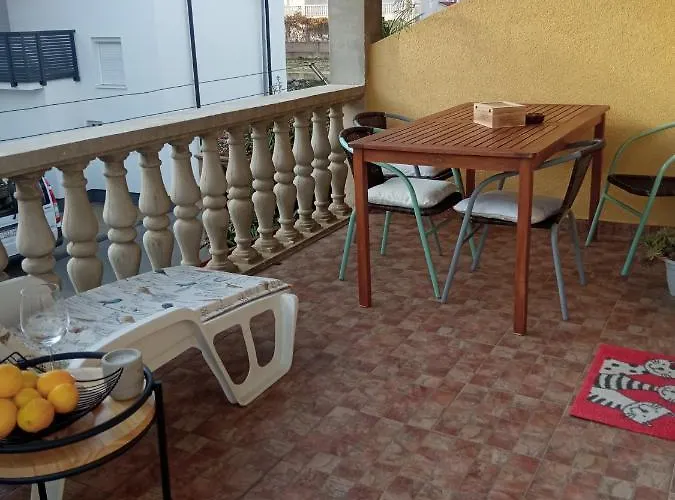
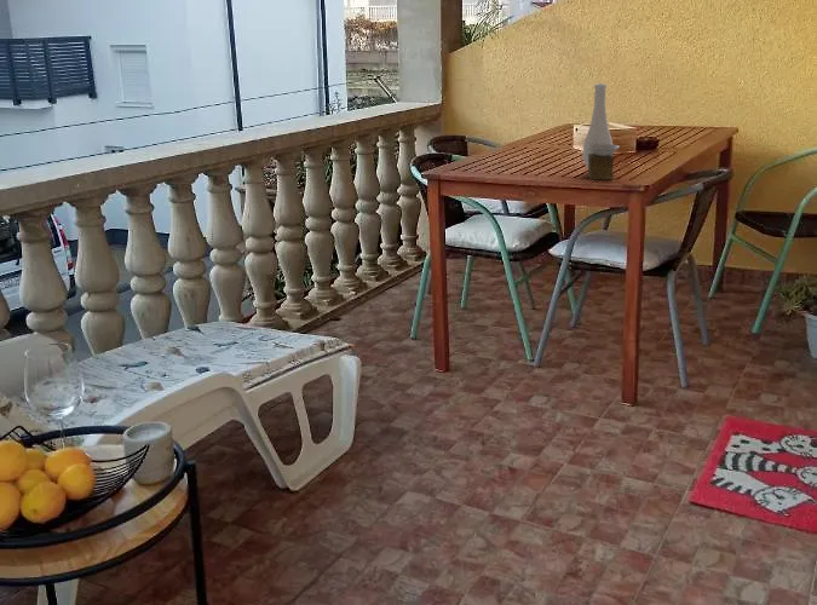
+ vase (600, 131)
